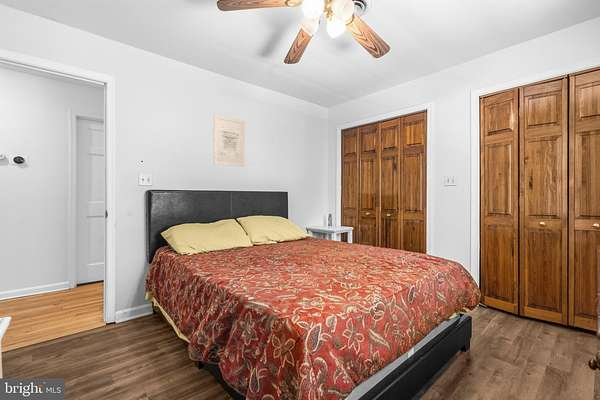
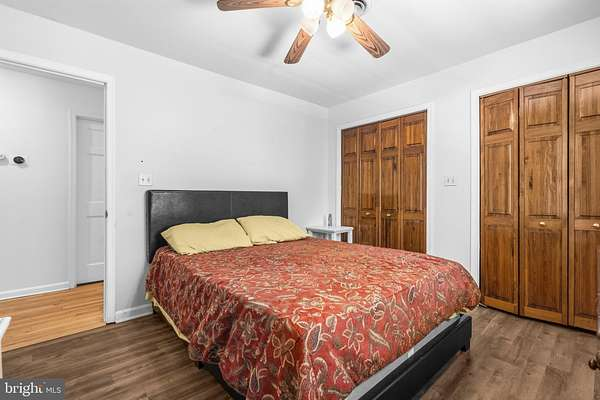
- wall art (229, 141)
